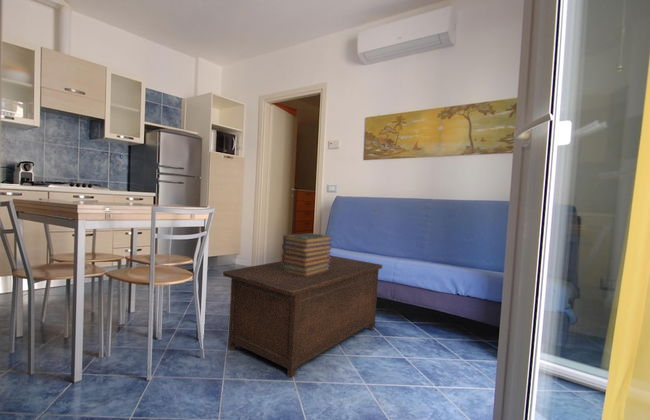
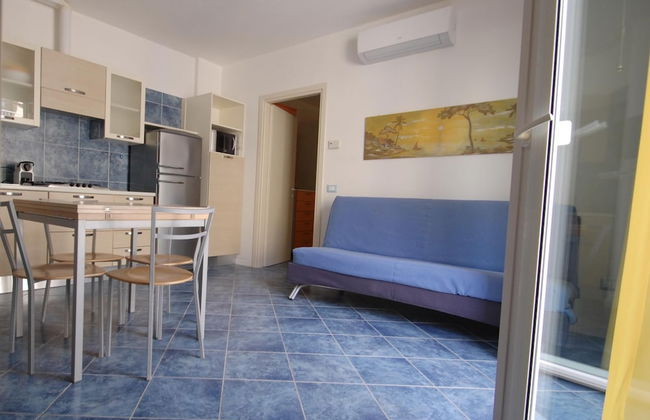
- cabinet (309, 302)
- book stack (307, 253)
